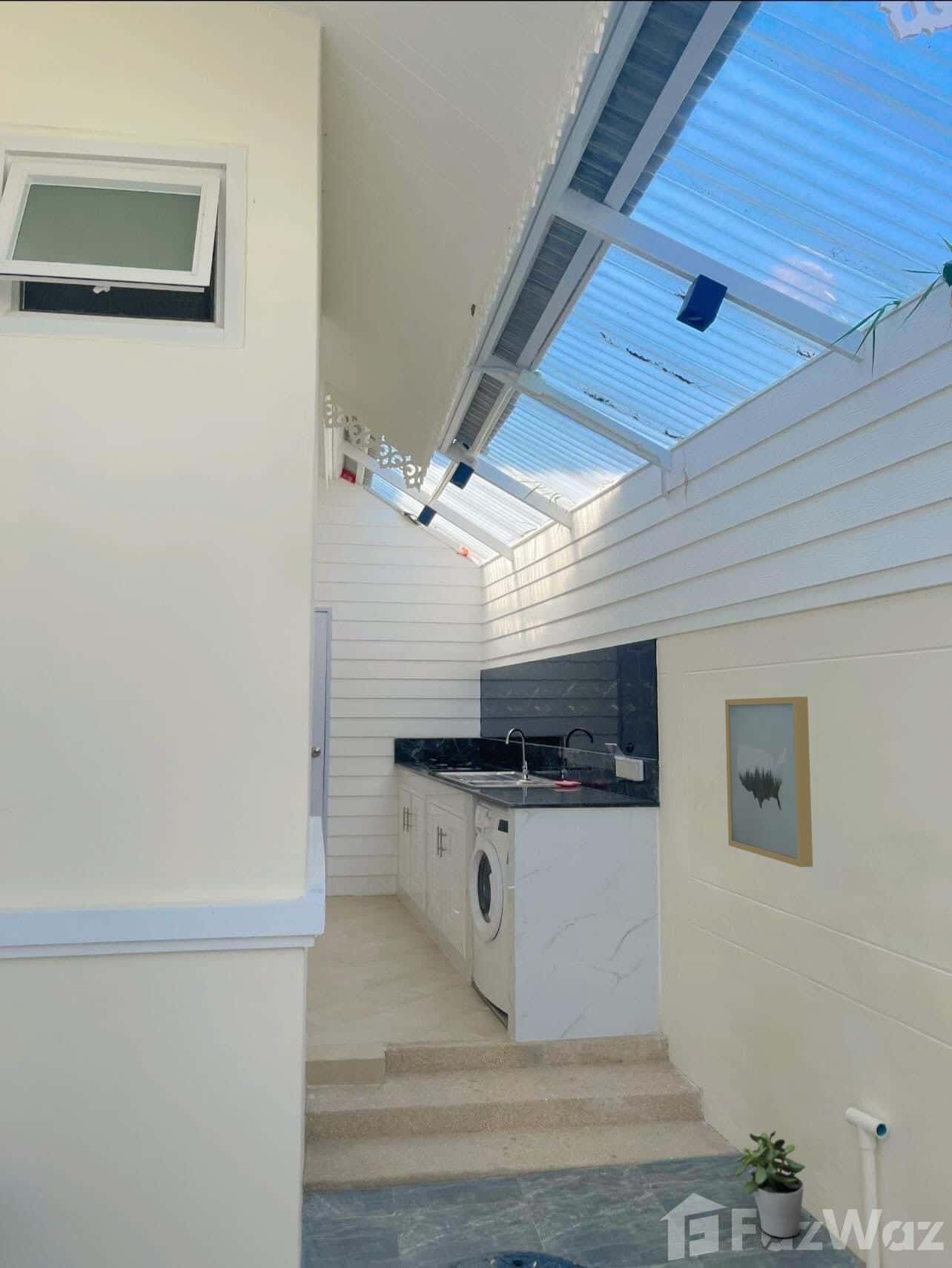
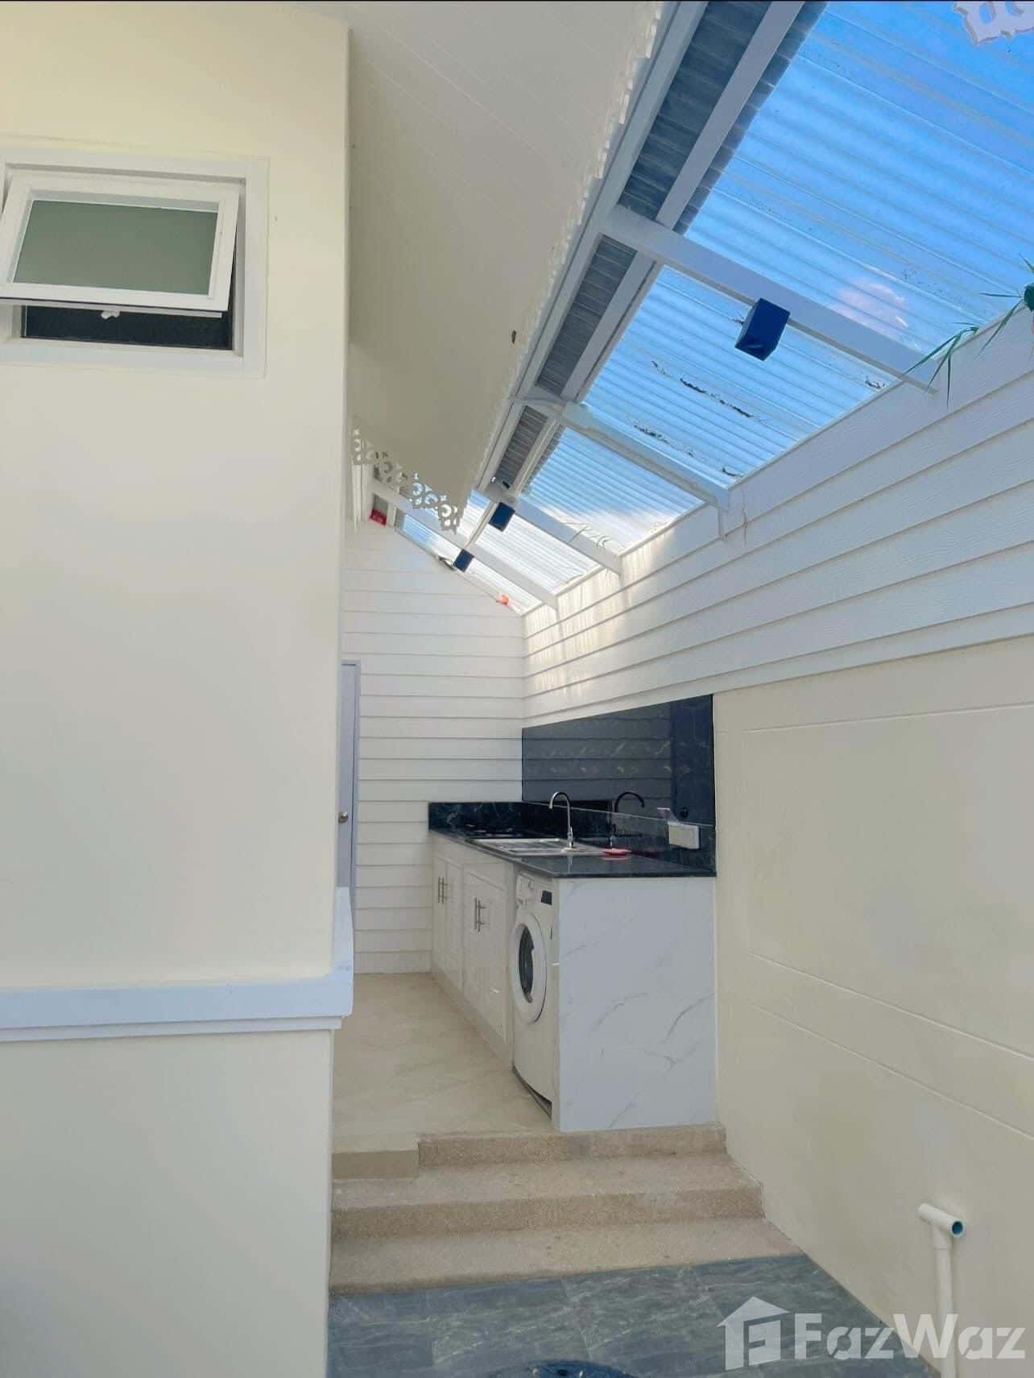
- potted plant (766, 1180)
- wall art (765, 776)
